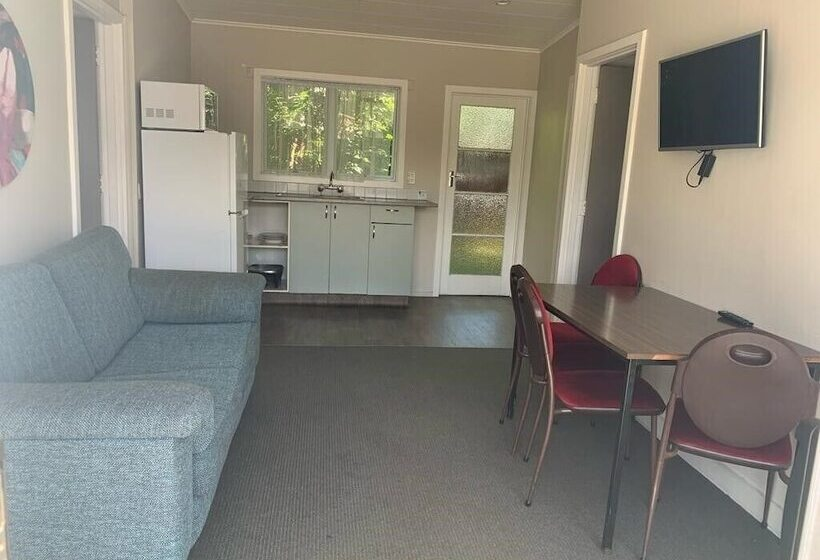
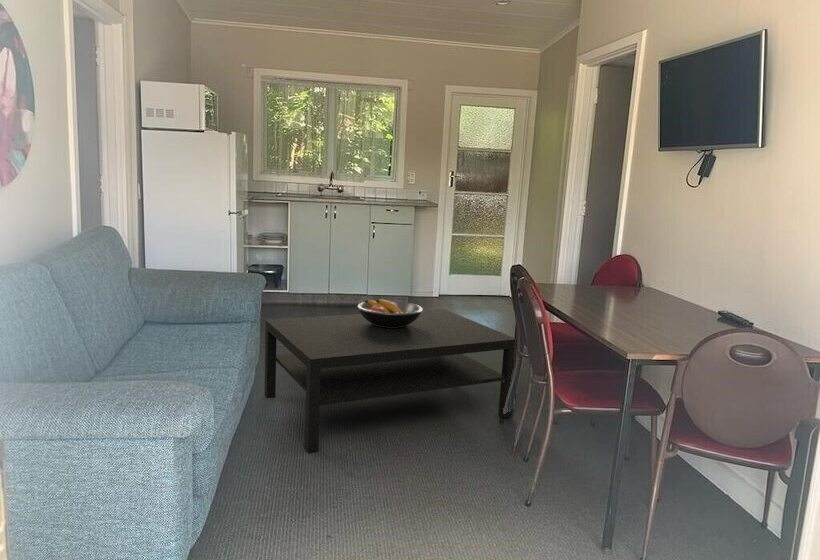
+ fruit bowl (389, 313)
+ coffee table (387, 368)
